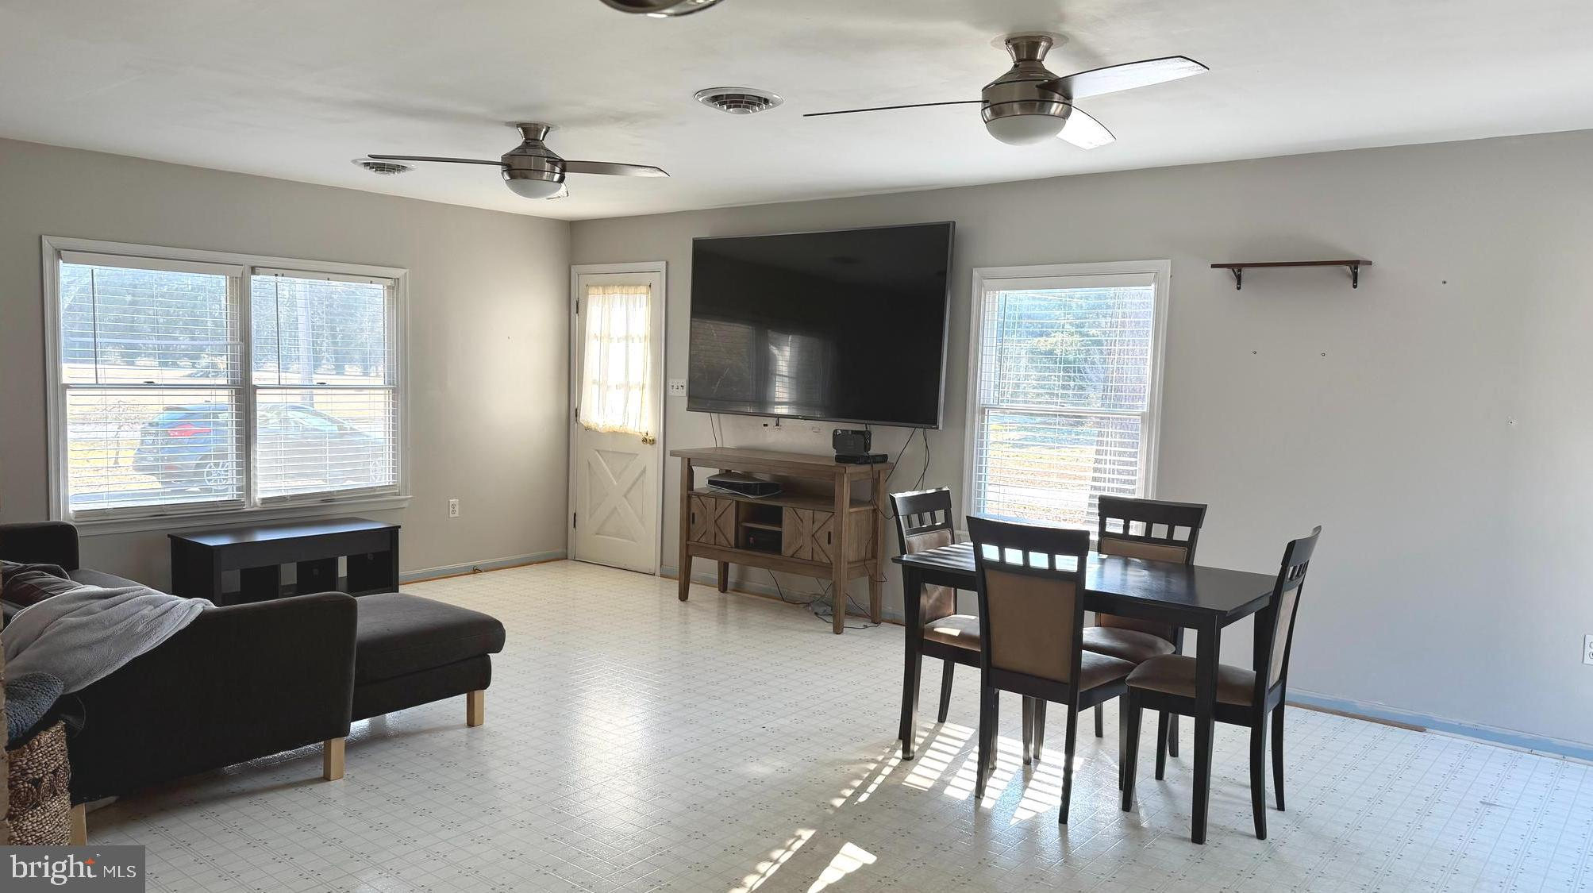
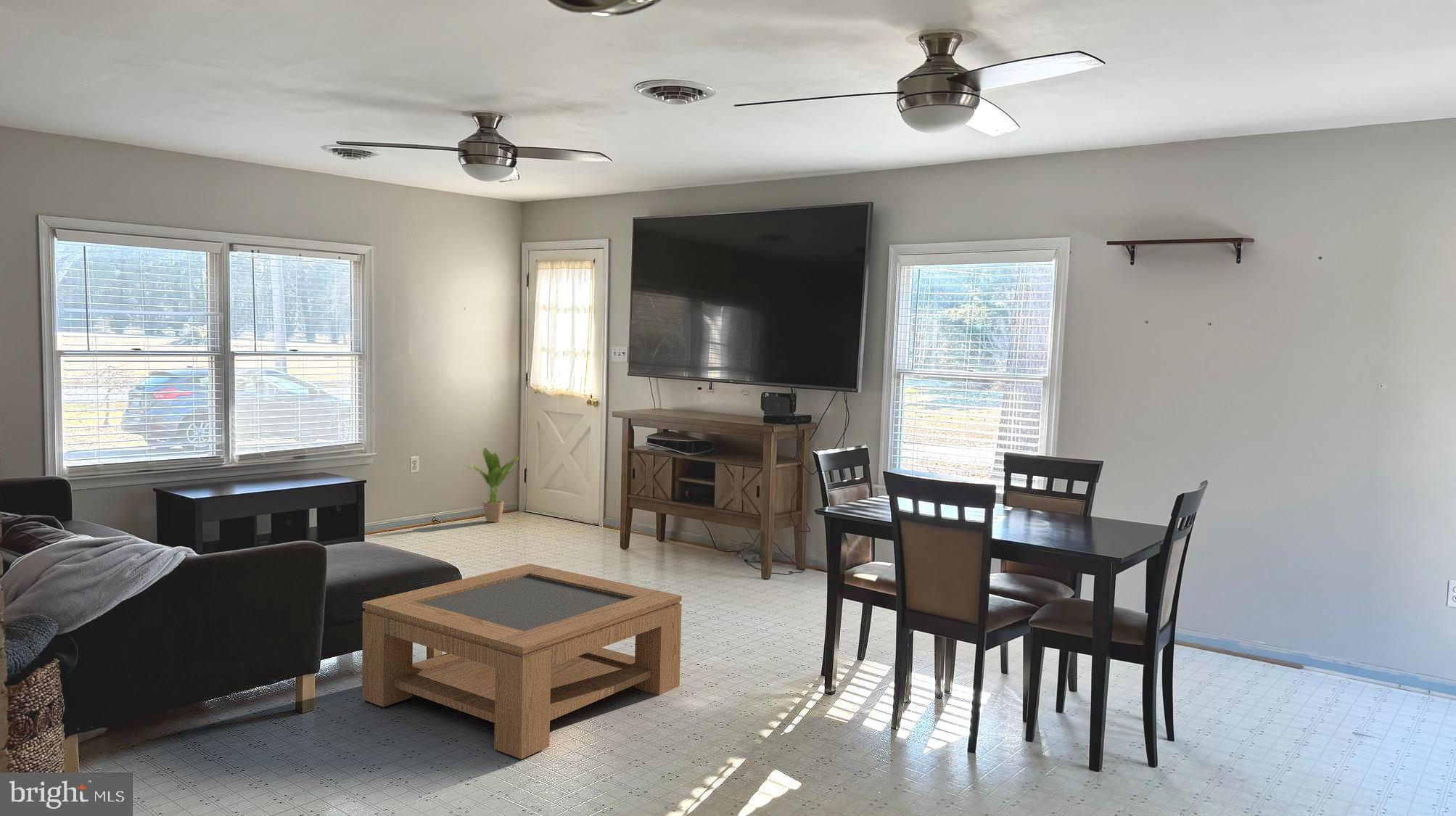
+ coffee table (526, 646)
+ potted plant (499, 483)
